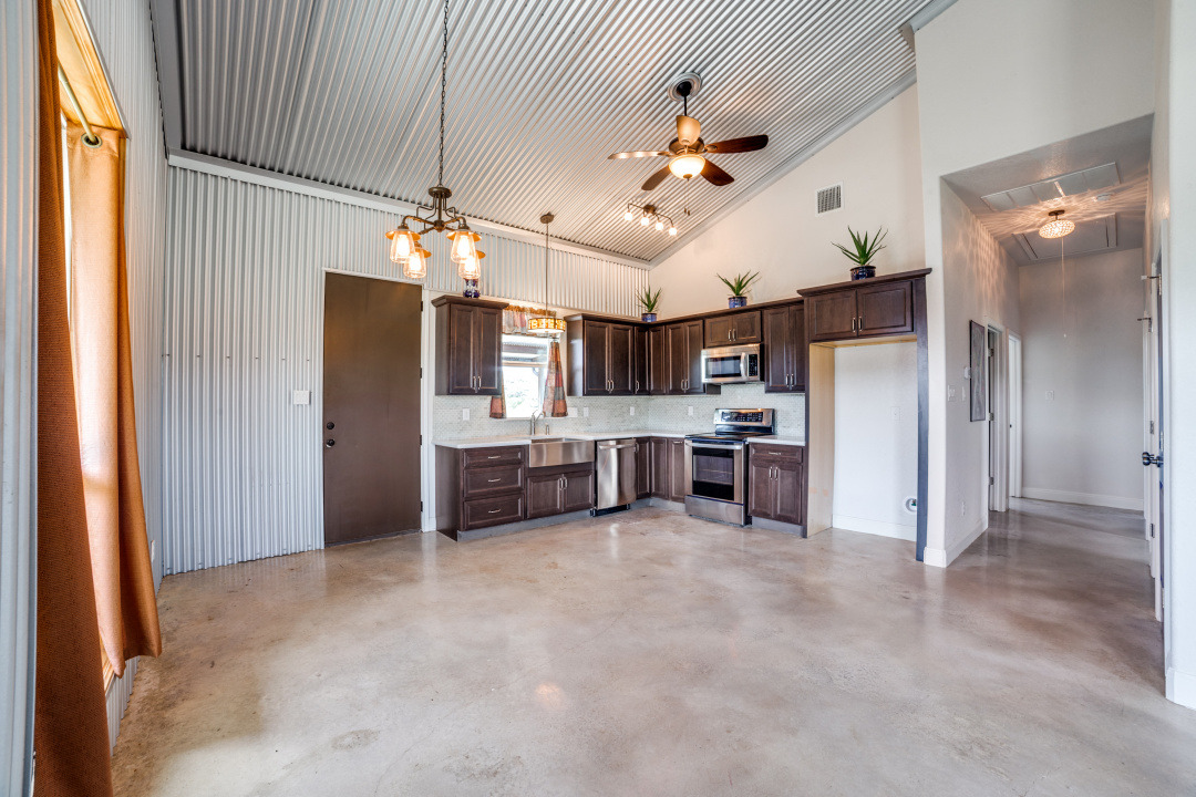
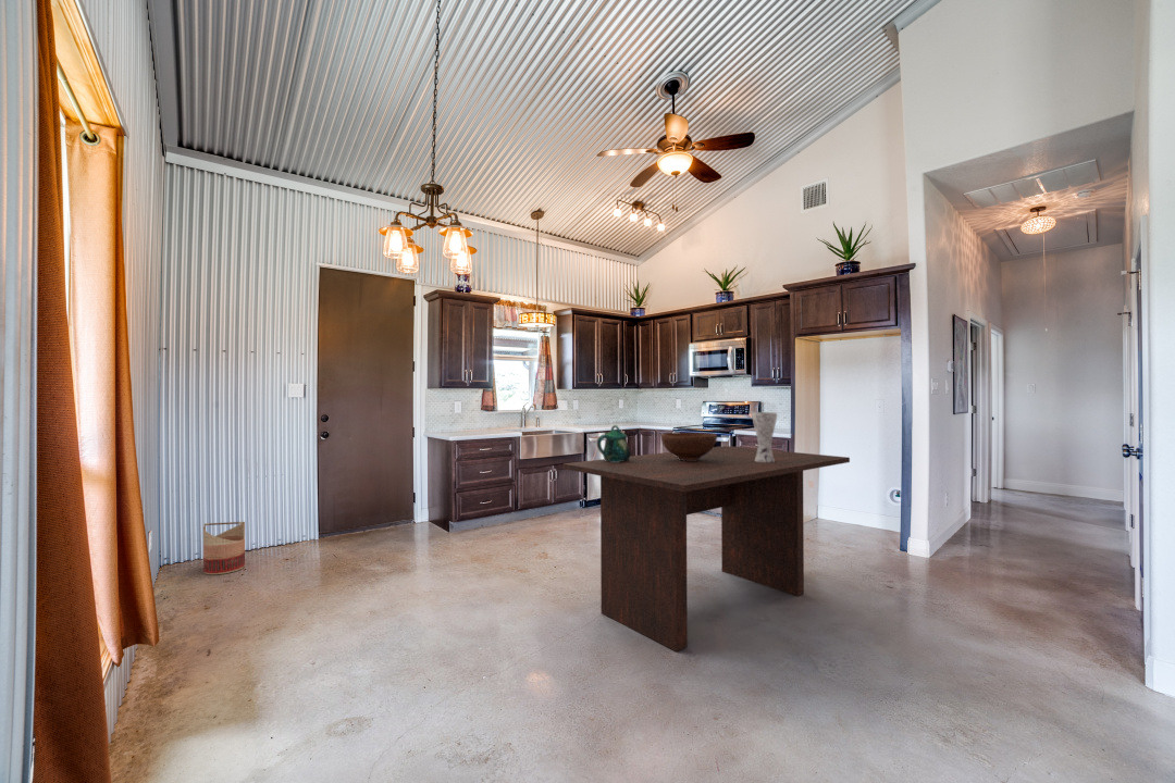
+ basket (224, 545)
+ dining table (721, 532)
+ fruit bowl (688, 446)
+ vase (764, 436)
+ ceramic pitcher (613, 443)
